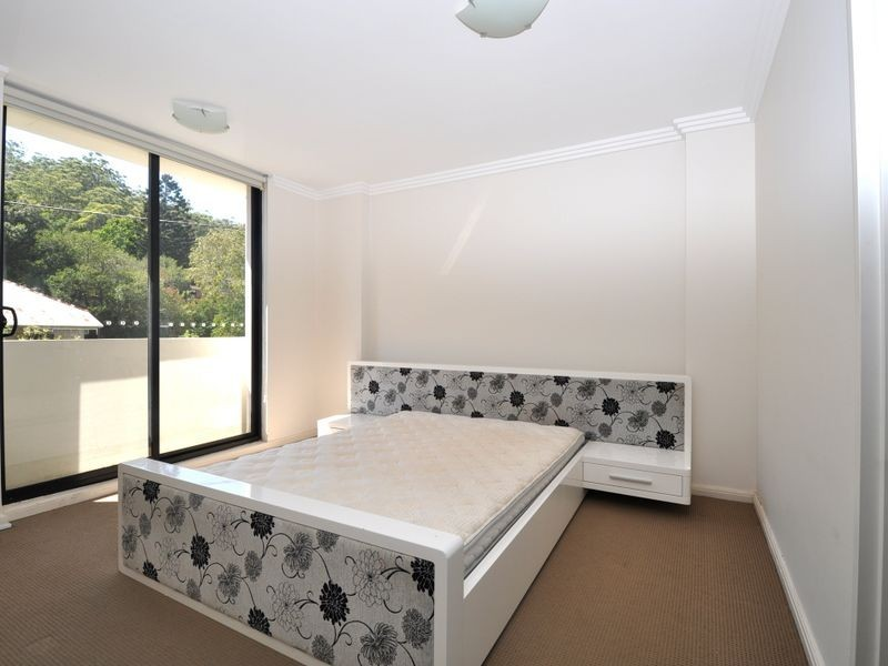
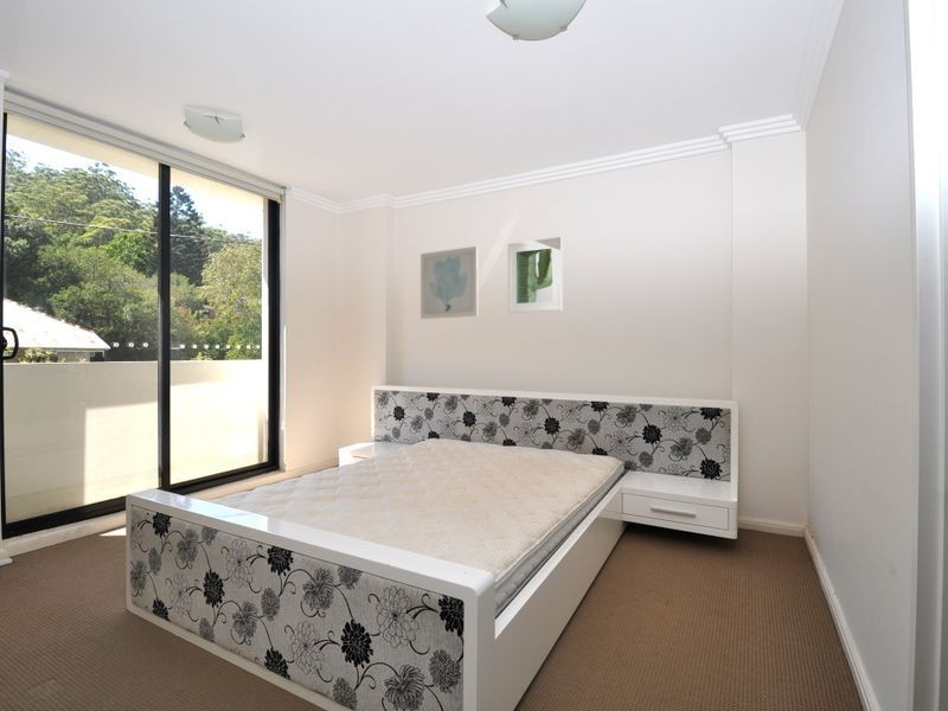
+ wall art (448, 283)
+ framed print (534, 276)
